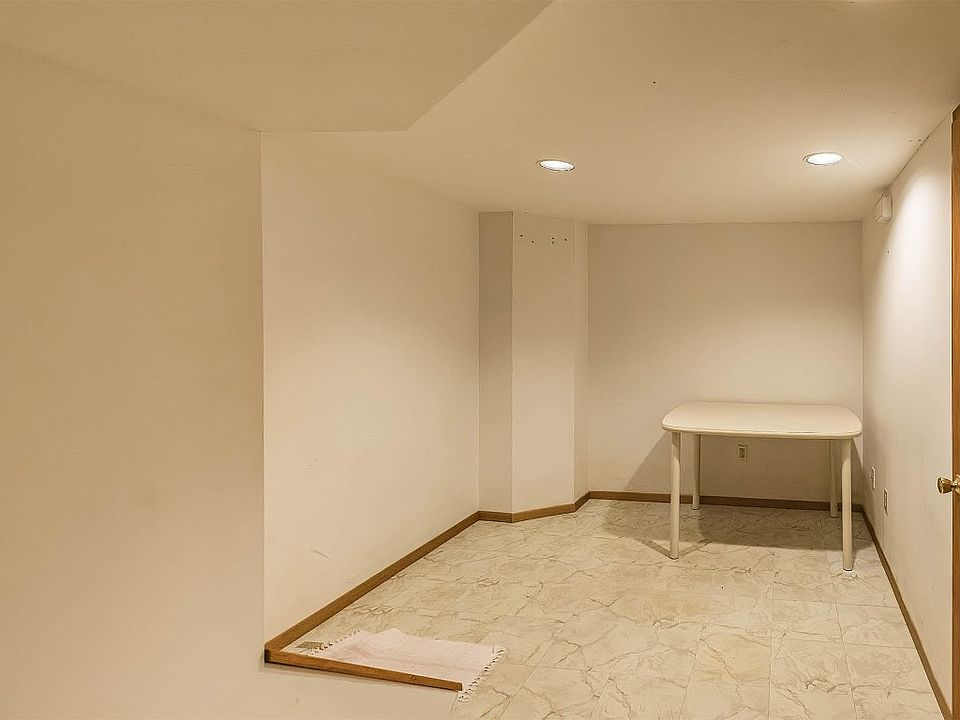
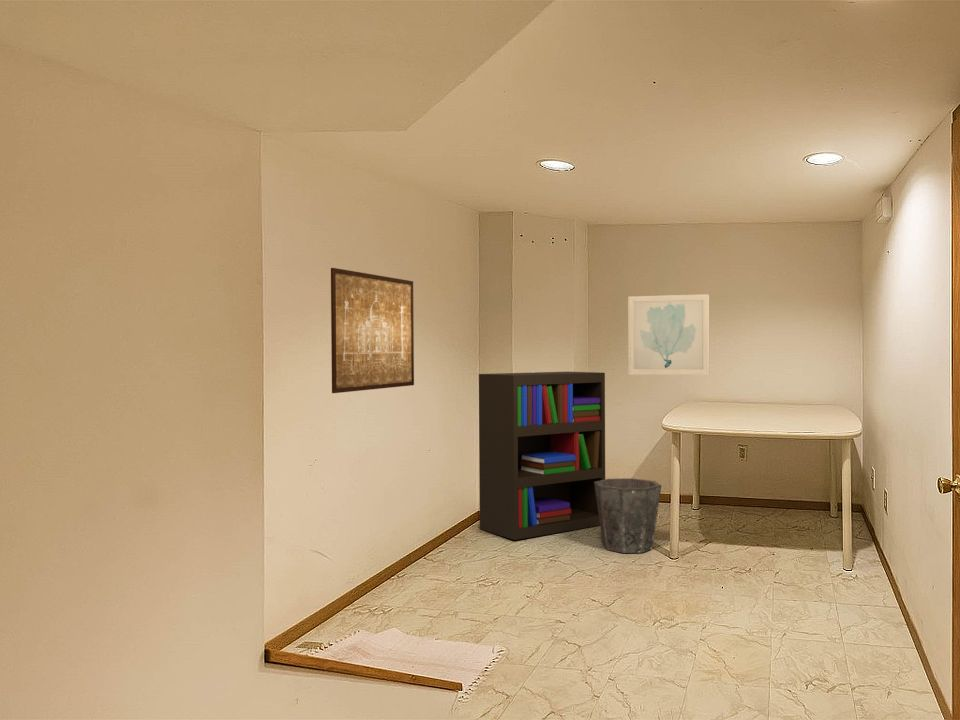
+ bookshelf (542, 450)
+ wall art (668, 335)
+ waste bin (627, 515)
+ wall art (376, 332)
